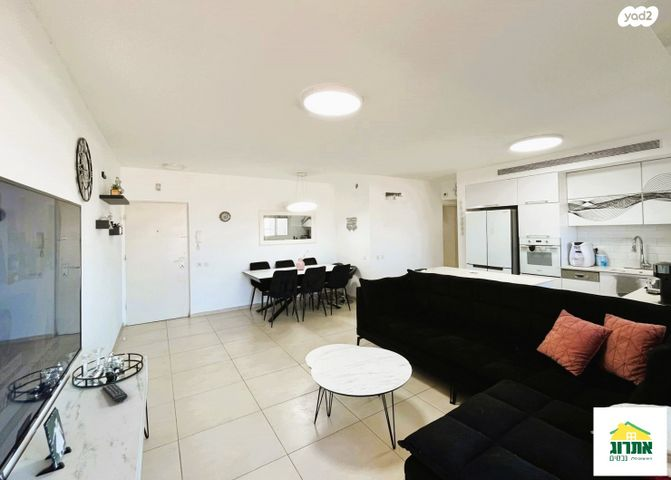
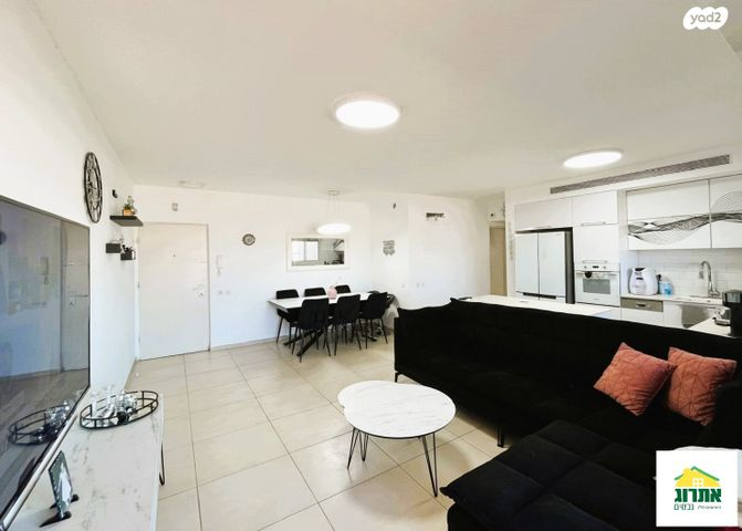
- remote control (114, 392)
